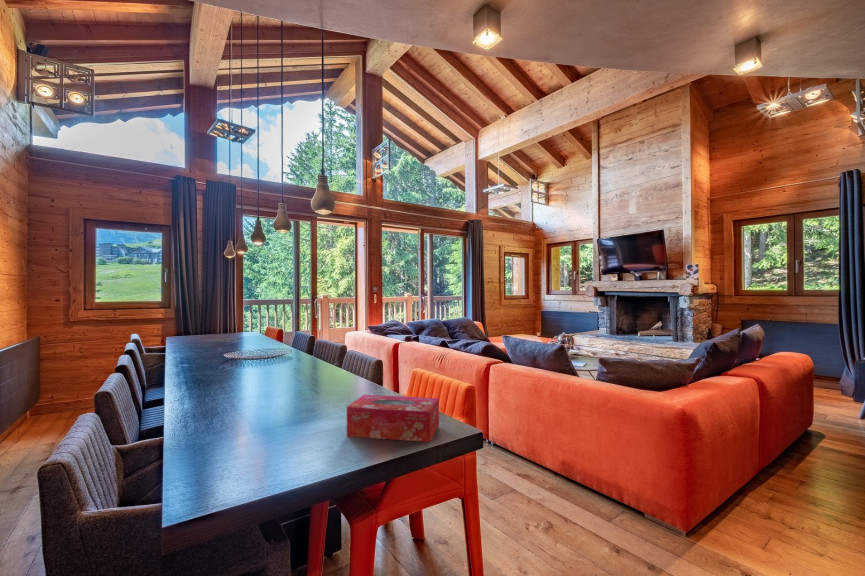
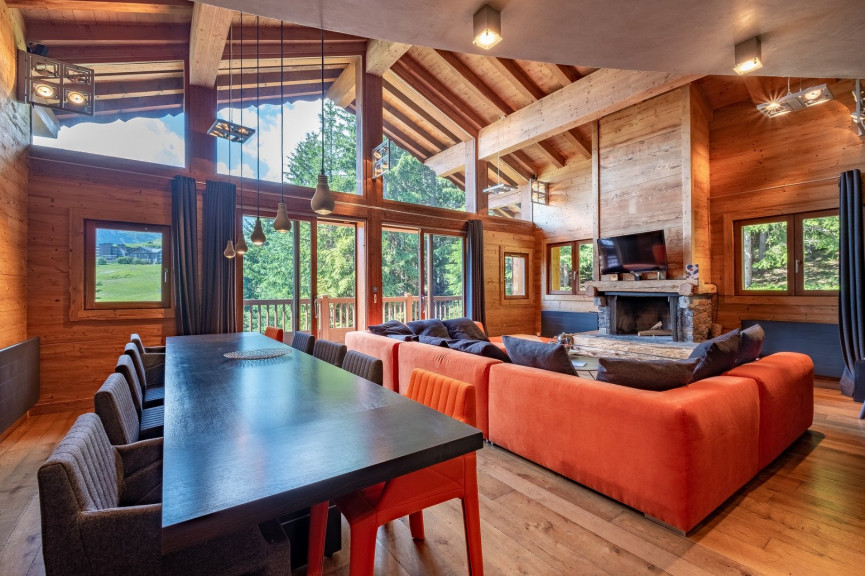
- tissue box (394, 416)
